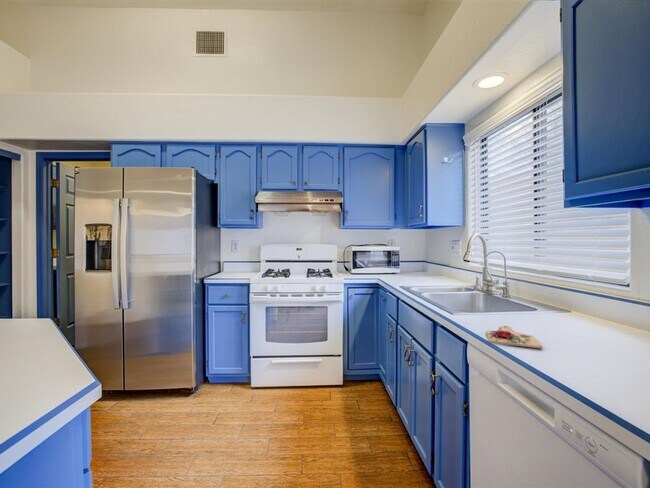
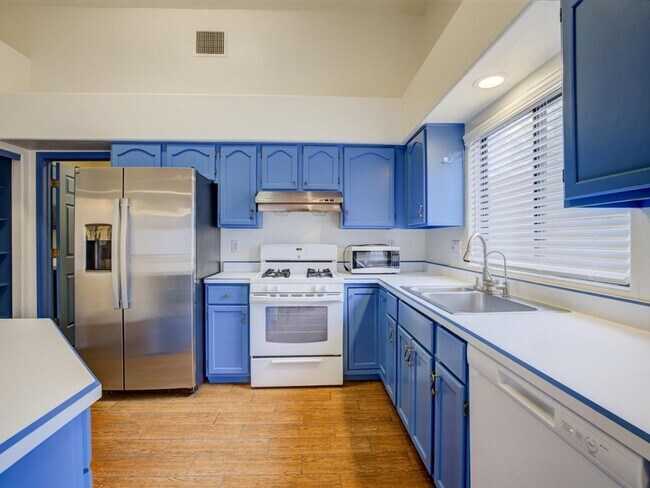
- cutting board (509, 332)
